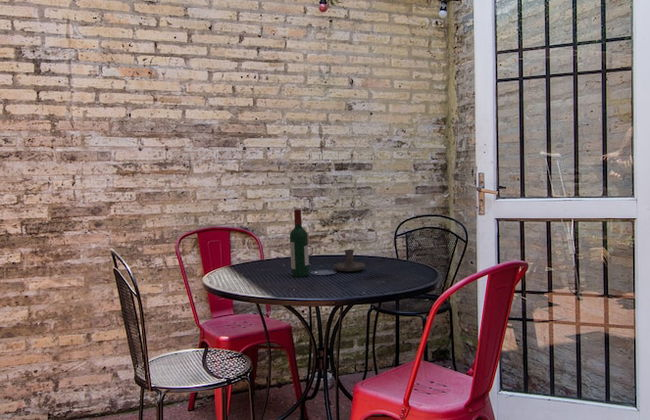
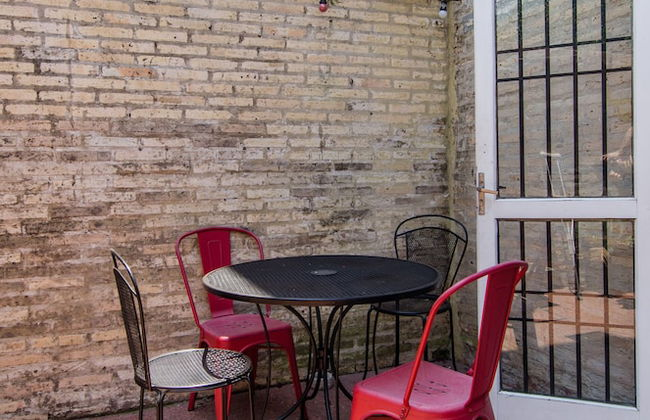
- wine bottle (298, 242)
- candle holder (349, 259)
